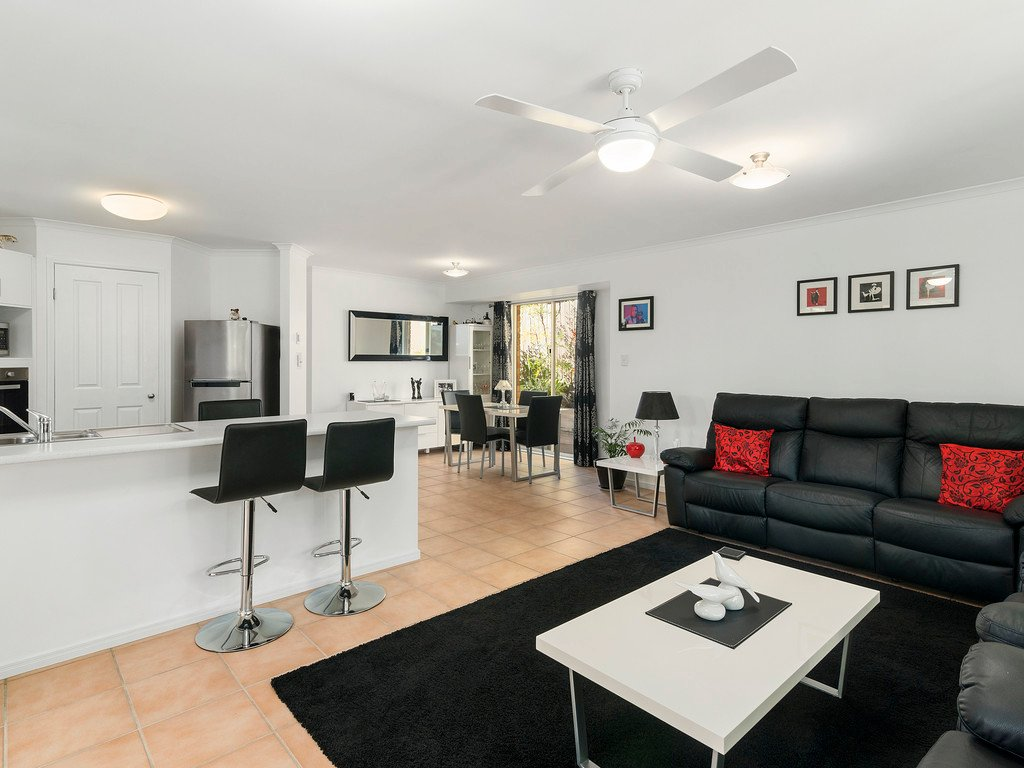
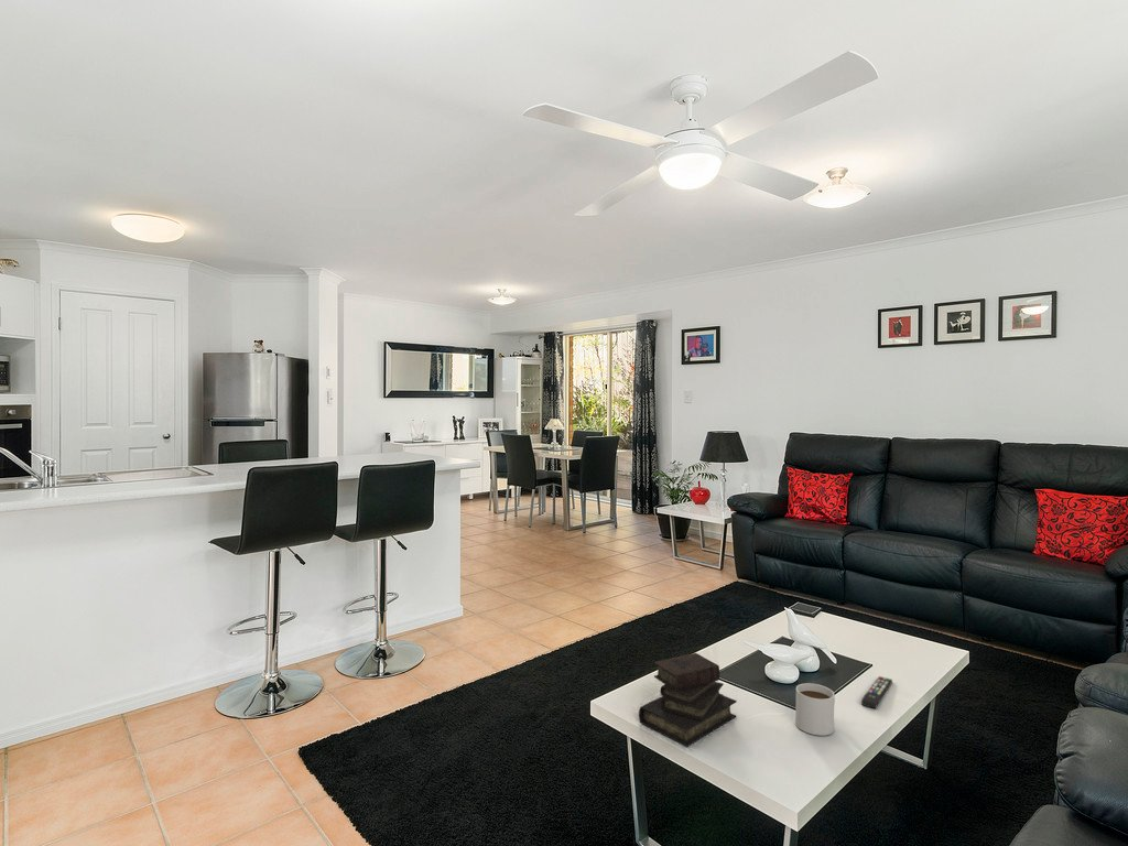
+ remote control (877, 691)
+ diary (688, 693)
+ mug (818, 706)
